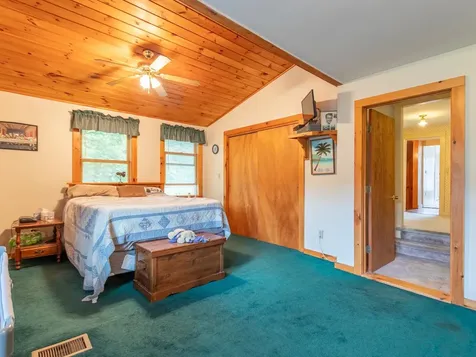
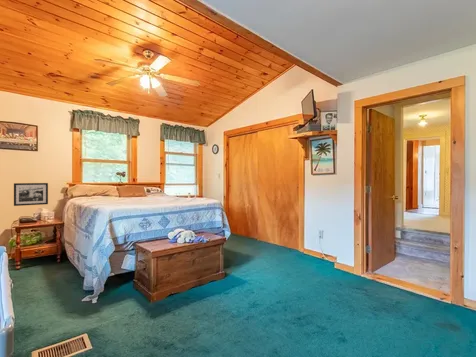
+ picture frame (31, 194)
